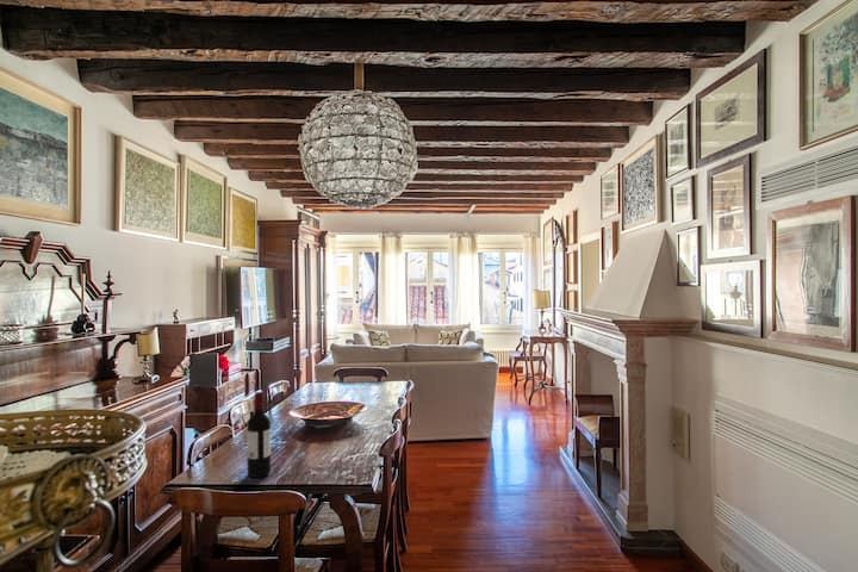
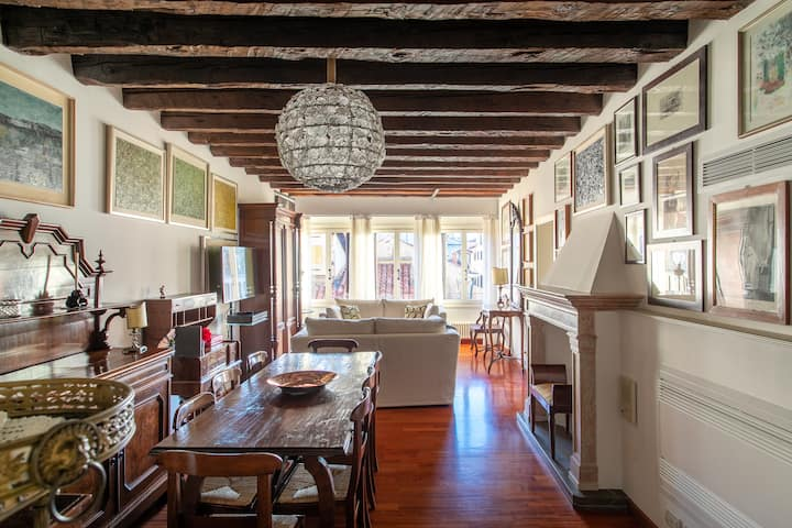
- wine bottle (259, 433)
